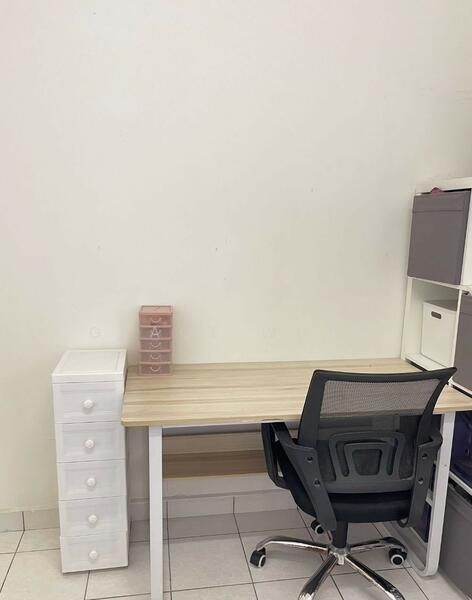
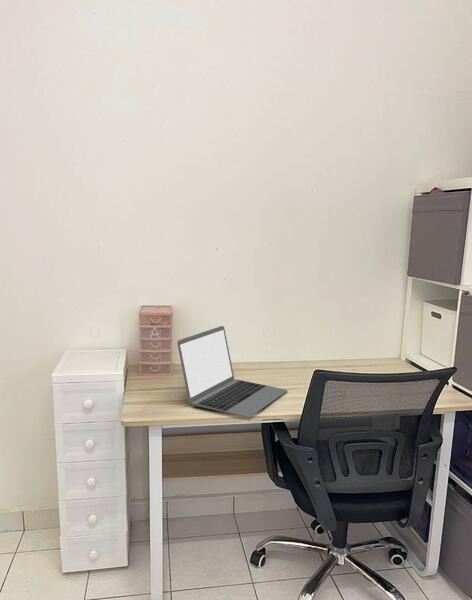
+ laptop (231, 367)
